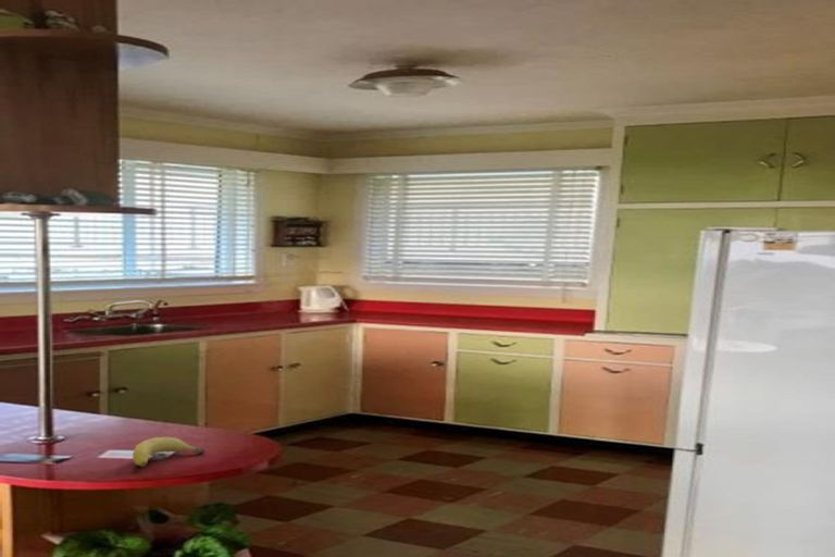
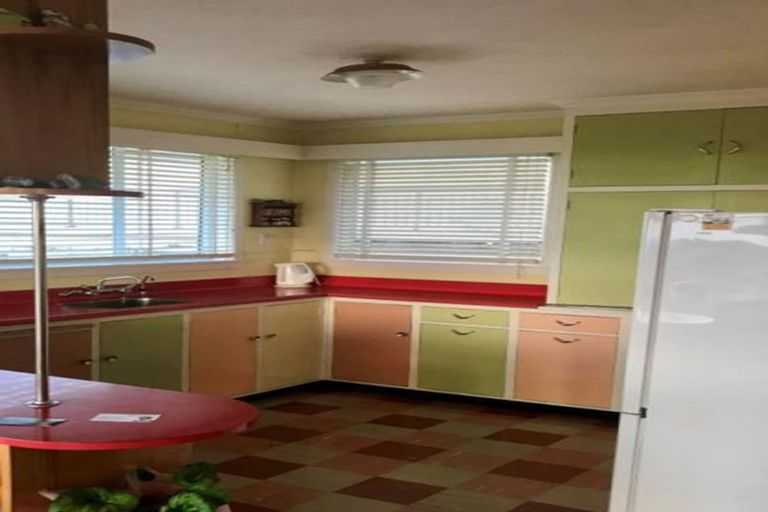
- fruit (162, 448)
